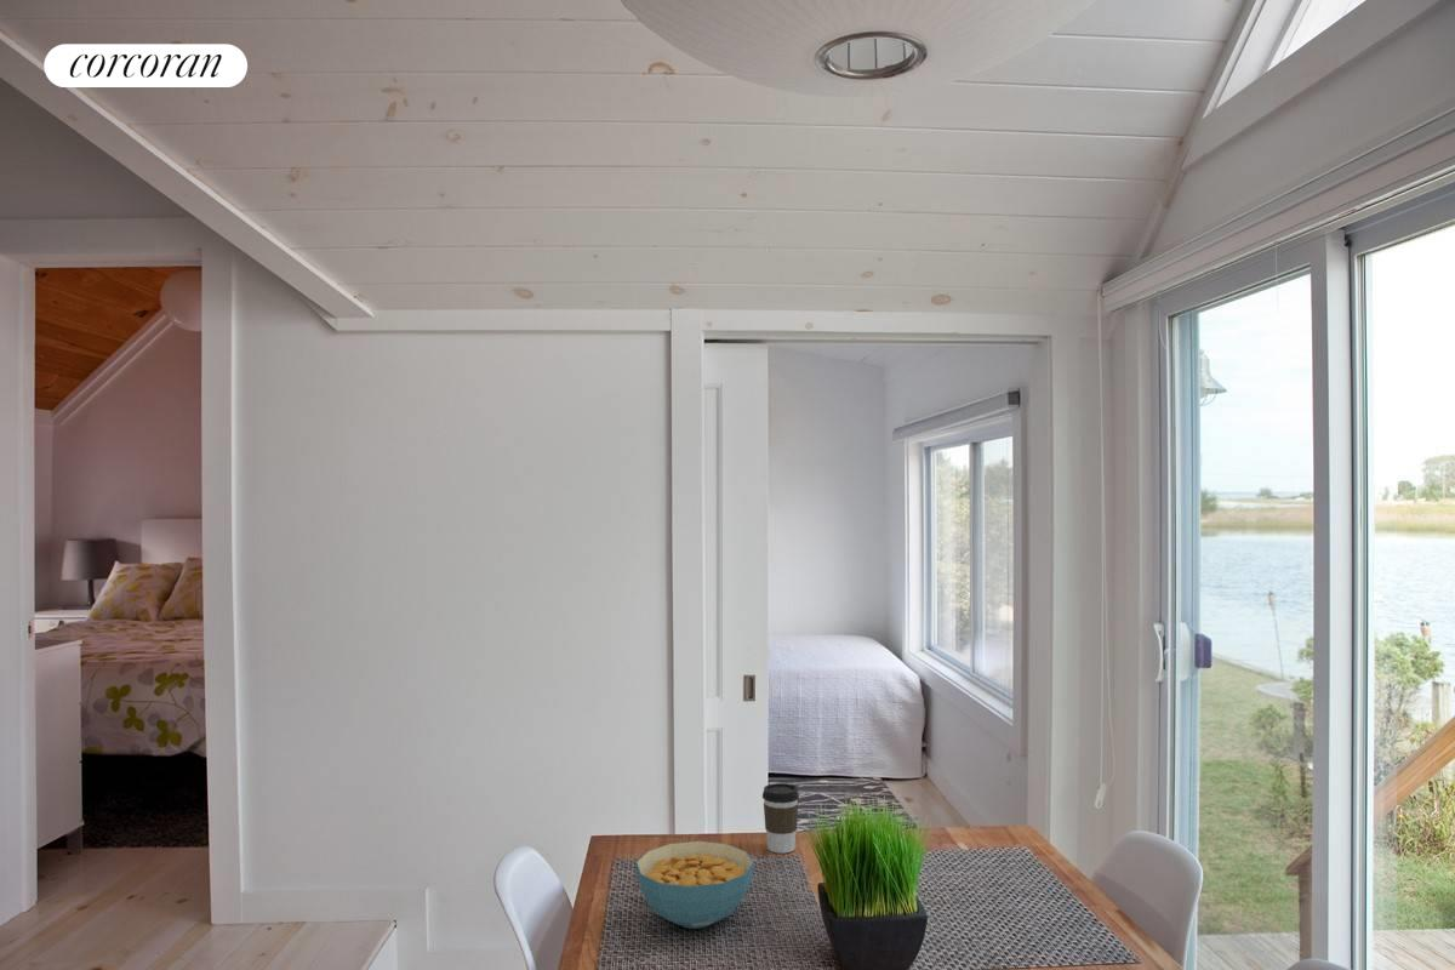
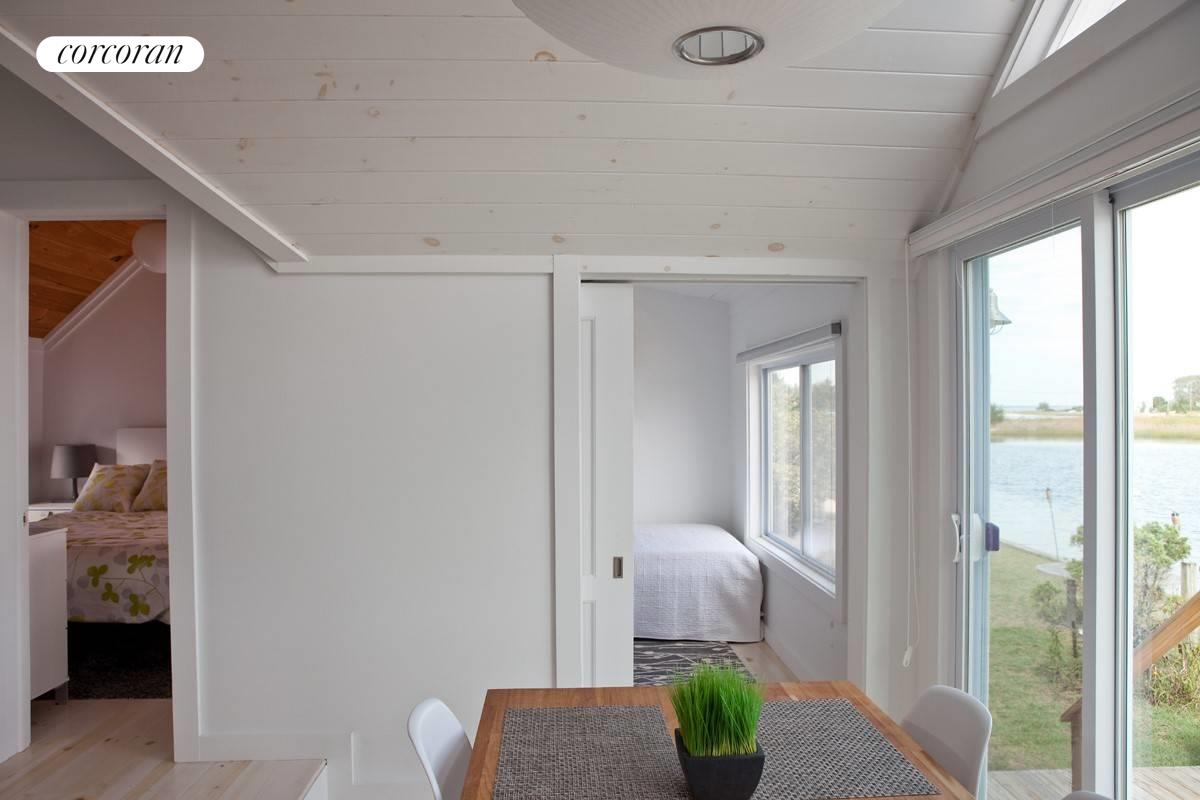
- cereal bowl (695, 891)
- coffee cup (781, 817)
